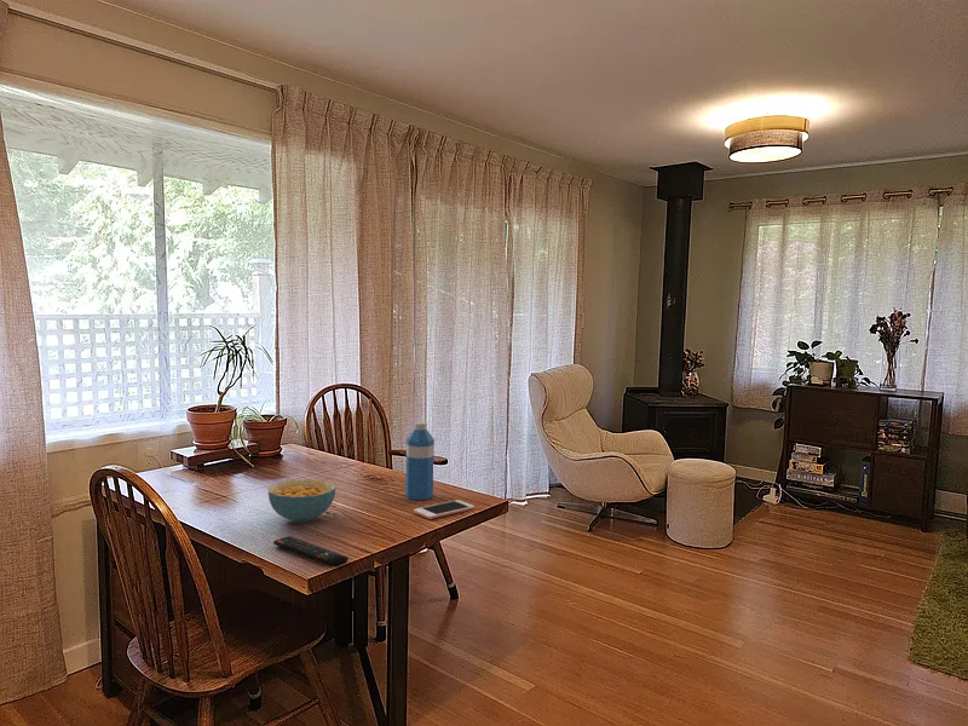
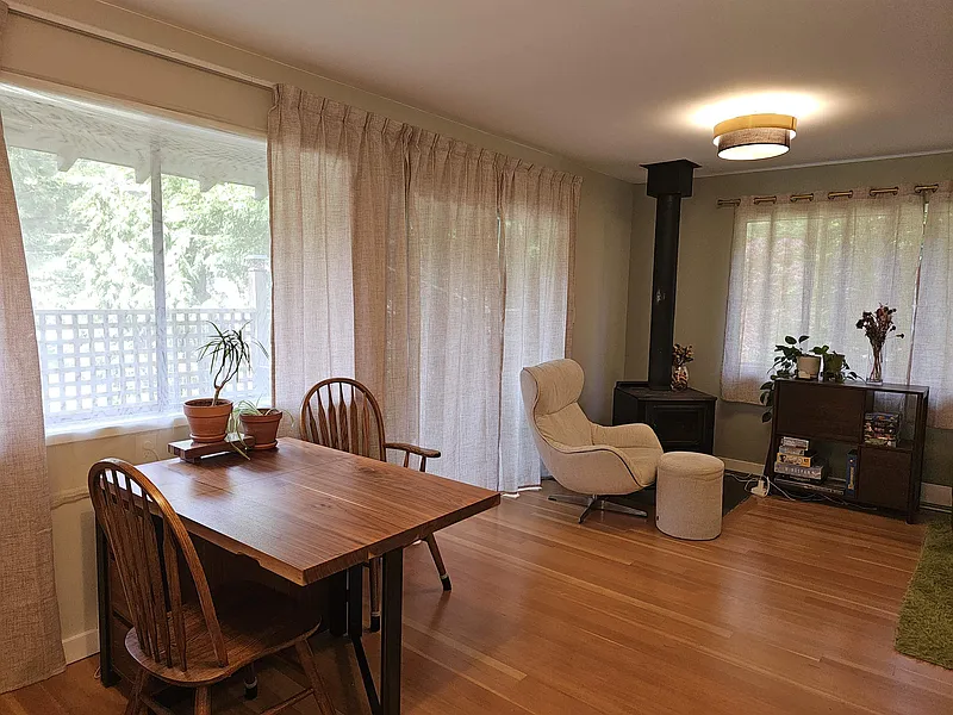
- water bottle (420, 459)
- cell phone (444, 508)
- cereal bowl (301, 503)
- remote control (309, 551)
